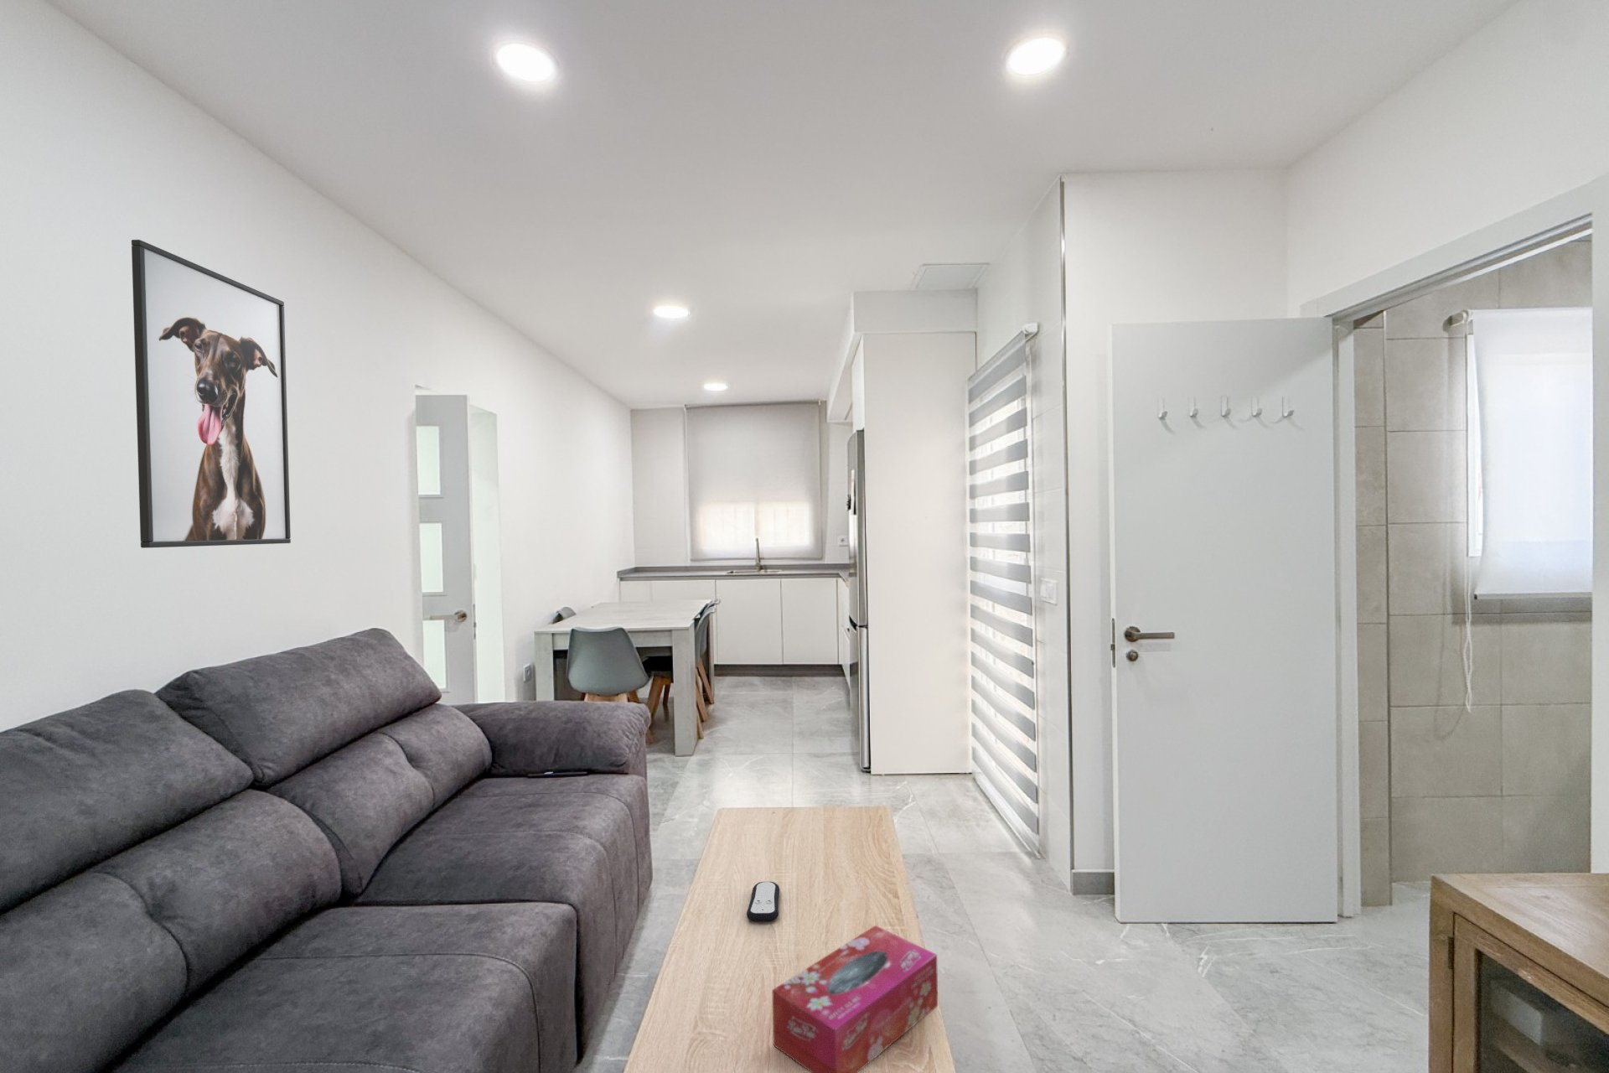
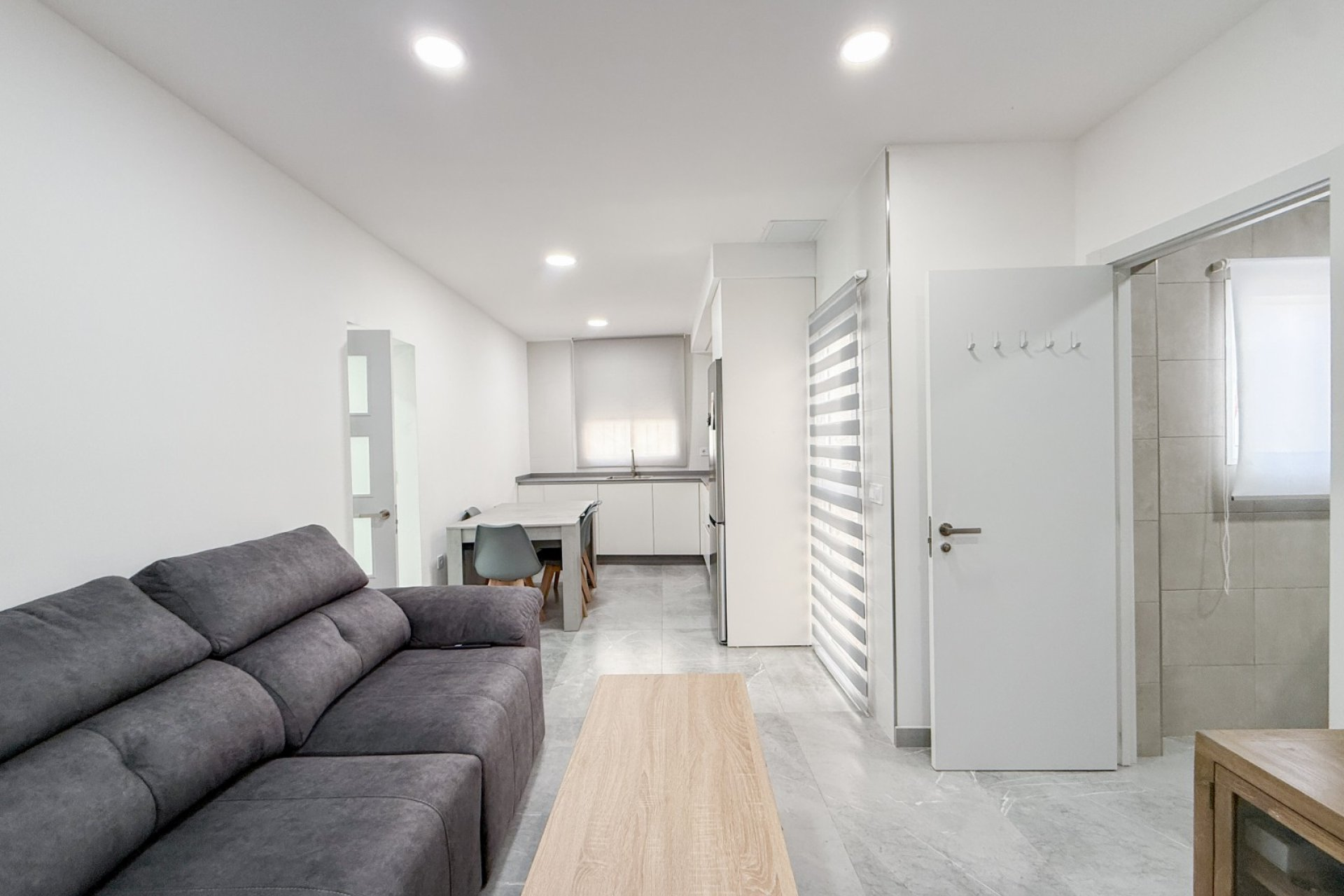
- tissue box (857, 998)
- remote control (764, 901)
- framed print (220, 410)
